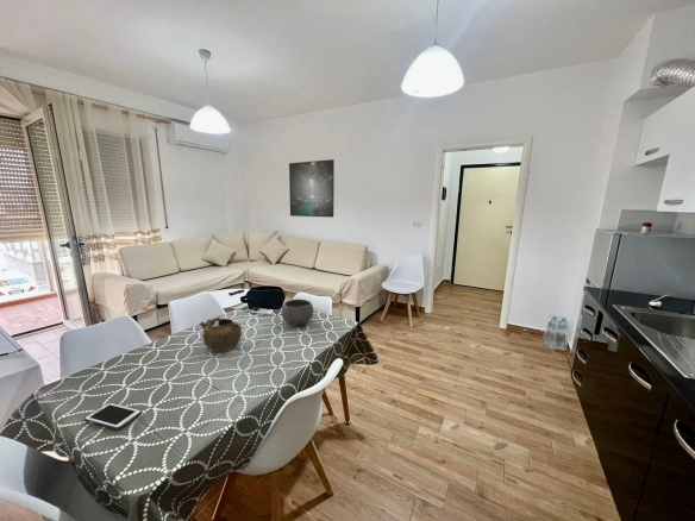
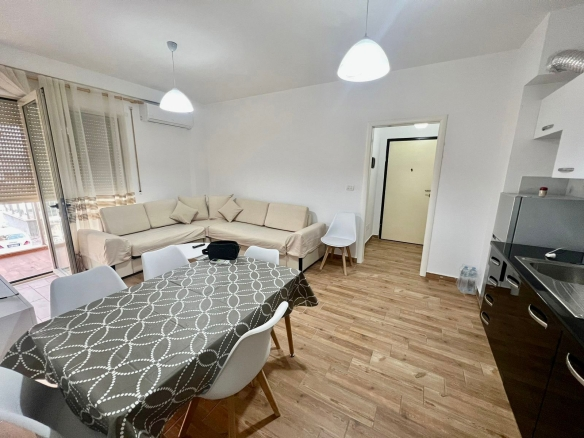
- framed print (311, 189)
- cell phone (113, 415)
- teapot (219, 333)
- bowl (298, 313)
